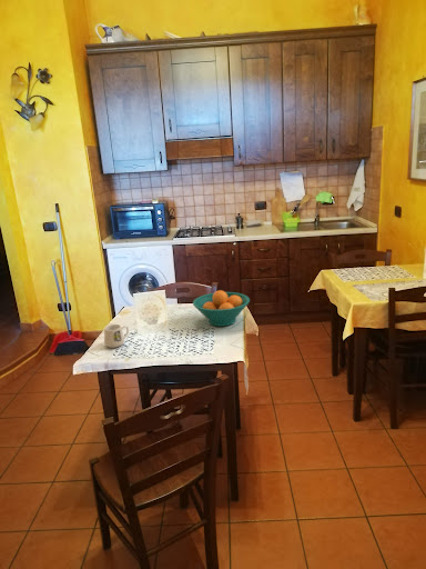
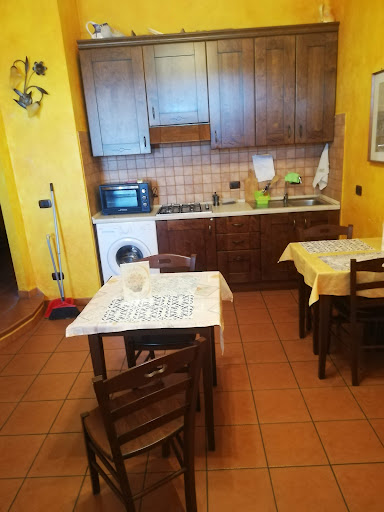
- mug (116, 335)
- fruit bowl (221, 306)
